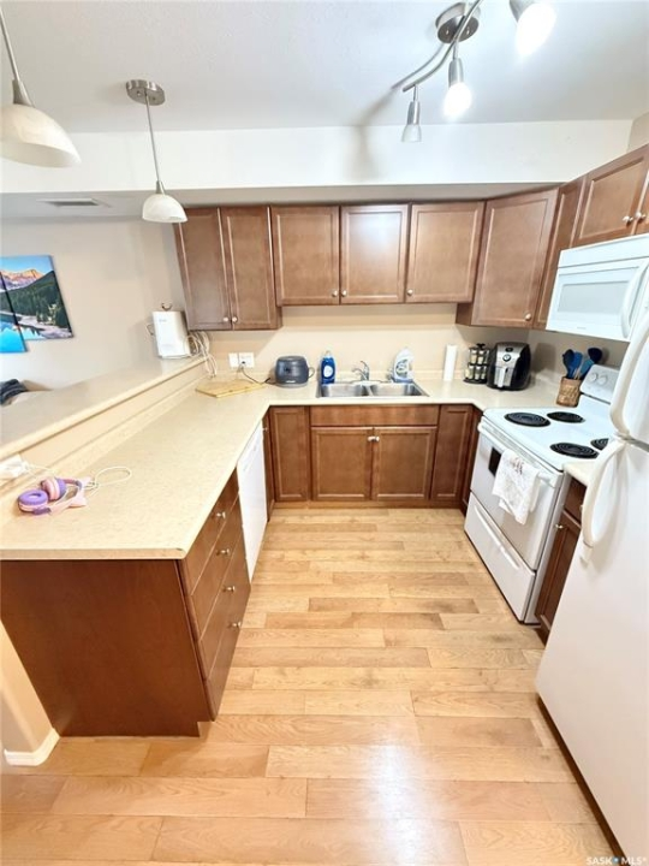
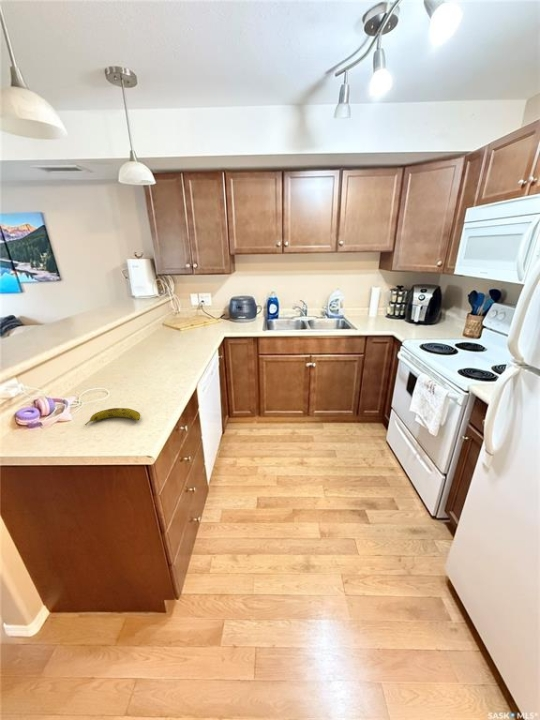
+ fruit (116, 416)
